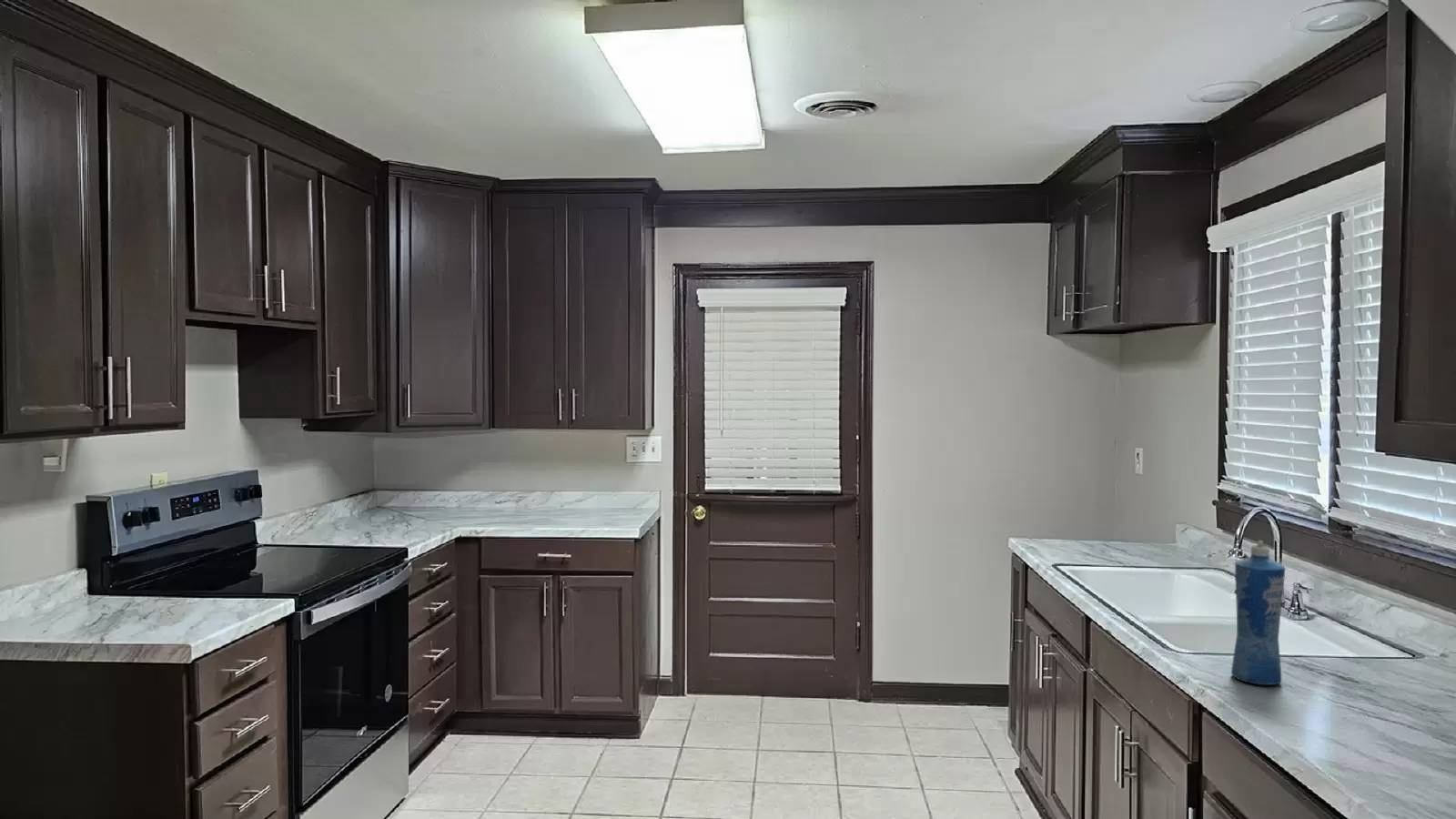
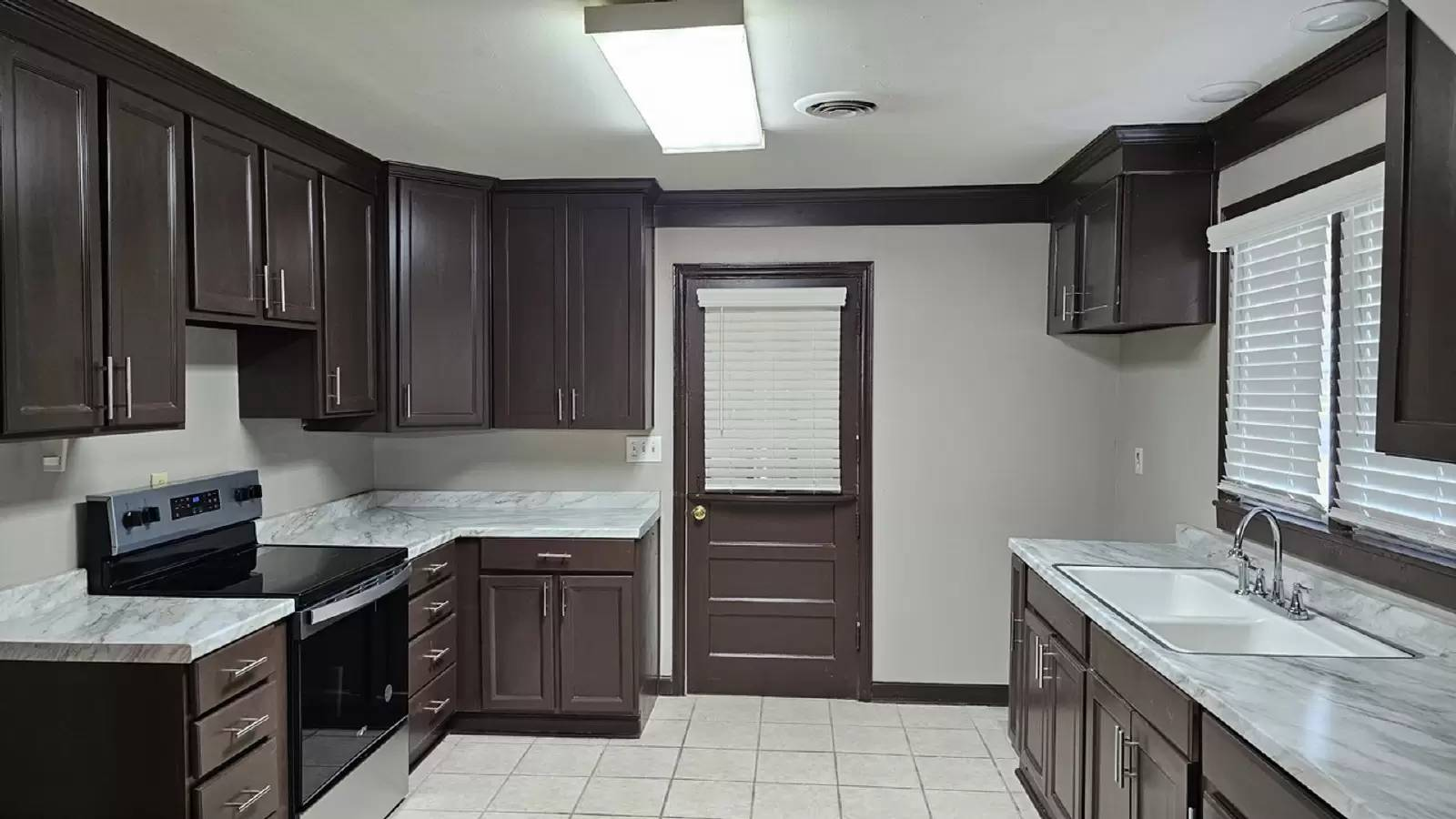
- squeeze bottle (1258, 610)
